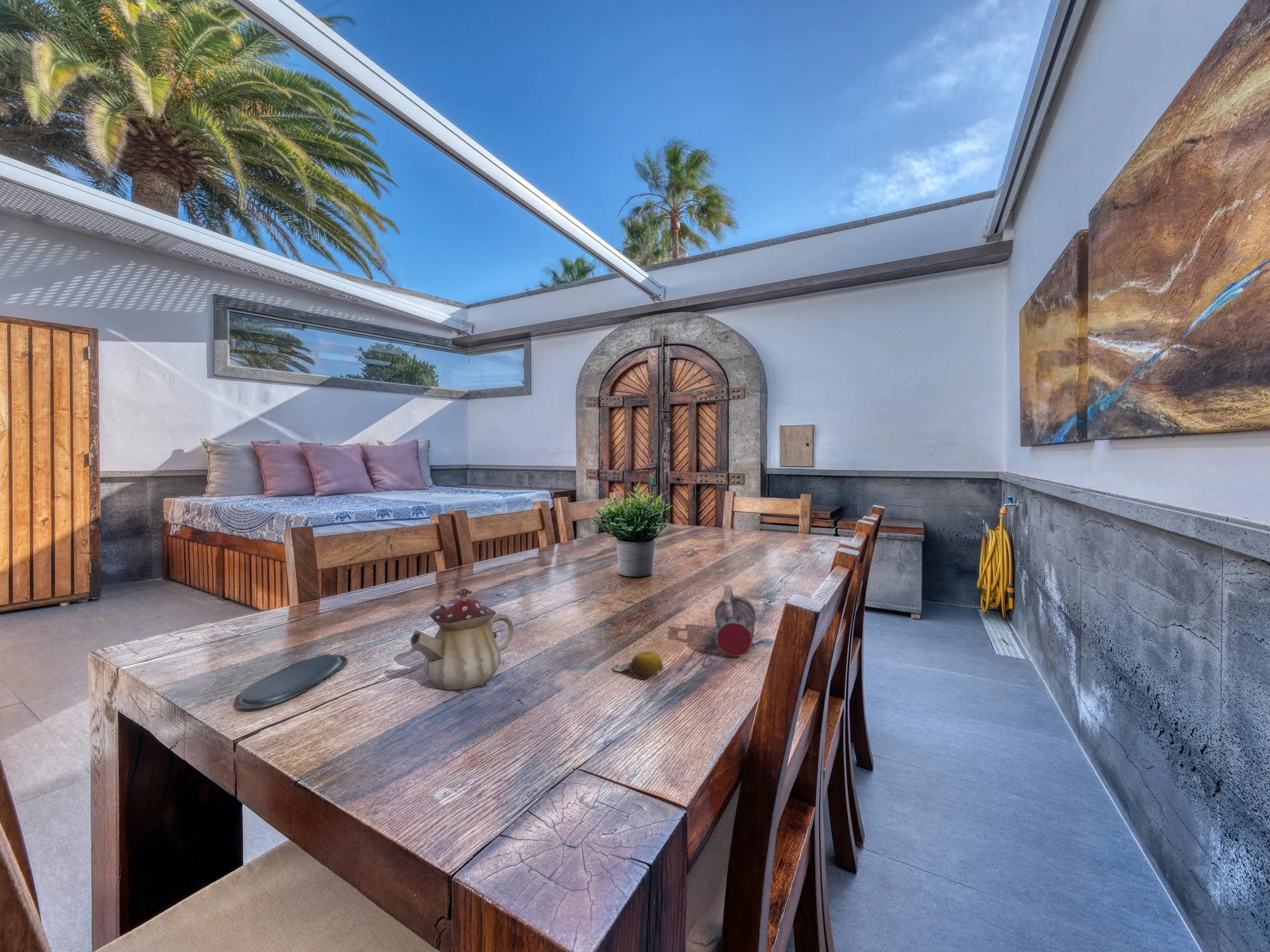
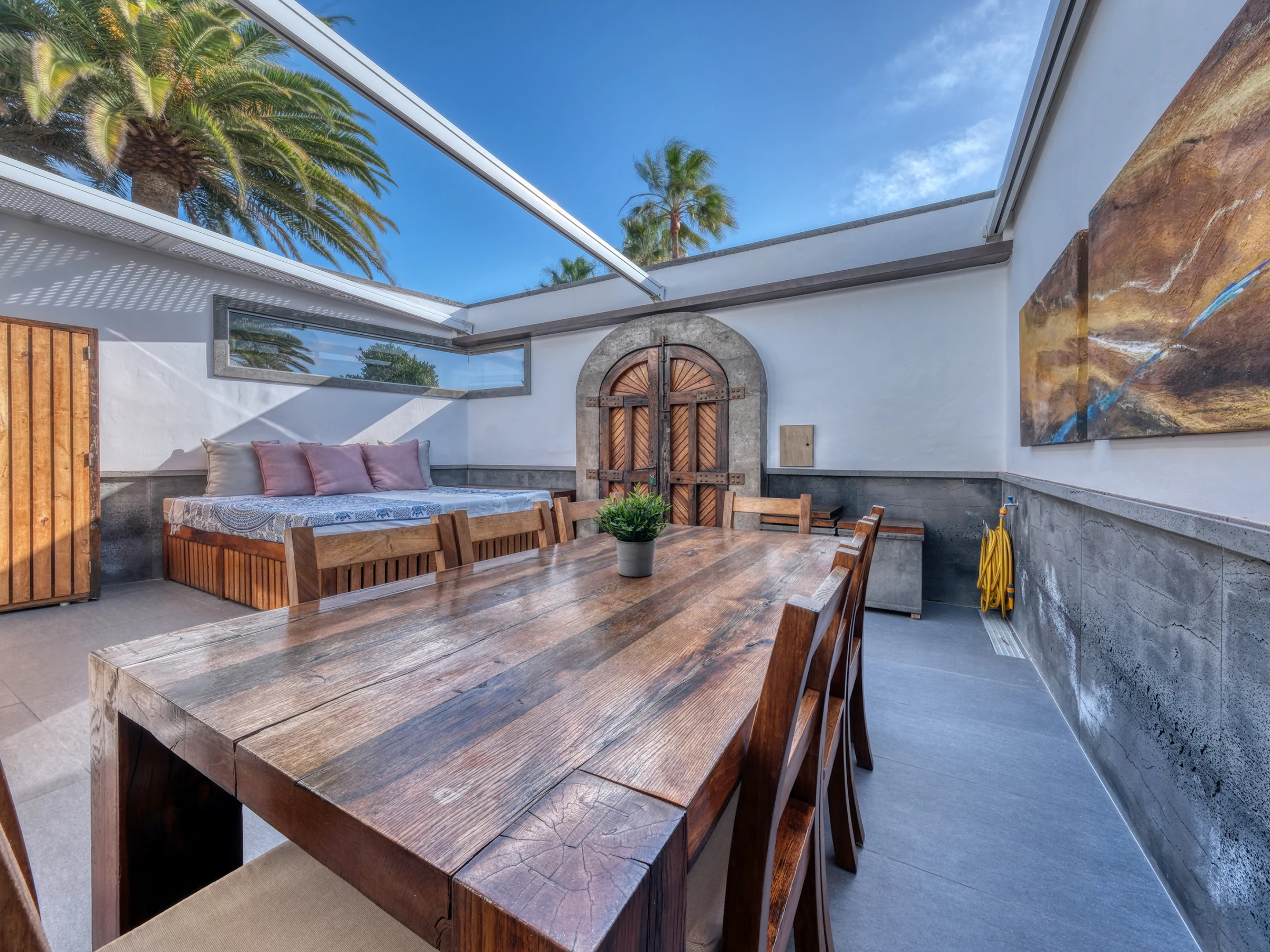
- teapot (468, 631)
- fruit (642, 659)
- oval tray (296, 678)
- beer mug (735, 616)
